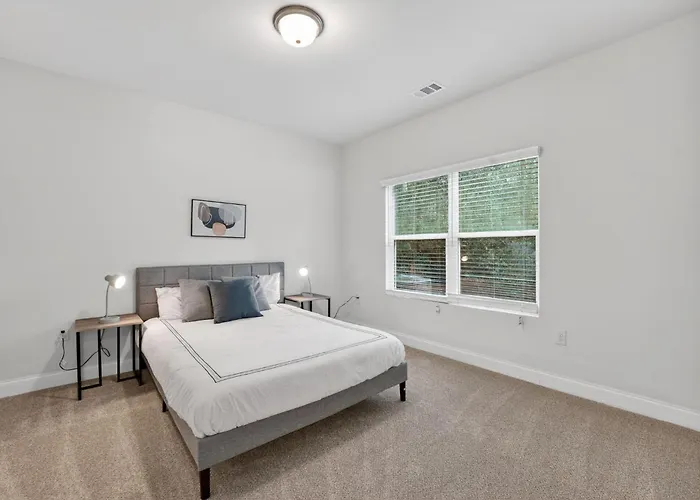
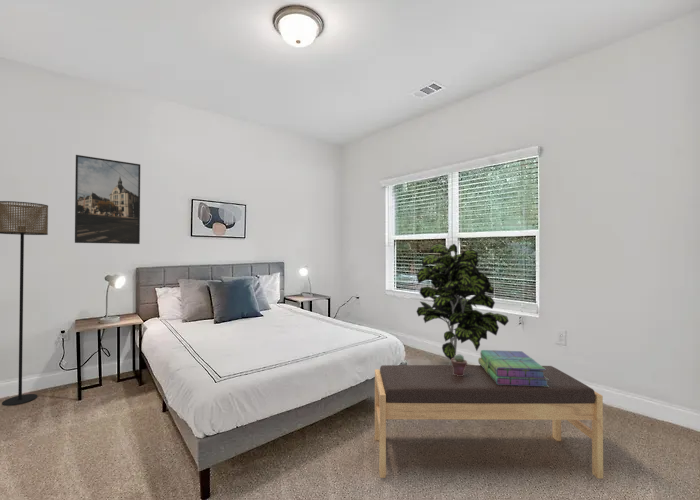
+ stack of books (510, 366)
+ floor lamp (21, 301)
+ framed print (109, 201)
+ indoor plant (458, 310)
+ potted succulent (458, 364)
+ bench (477, 415)
